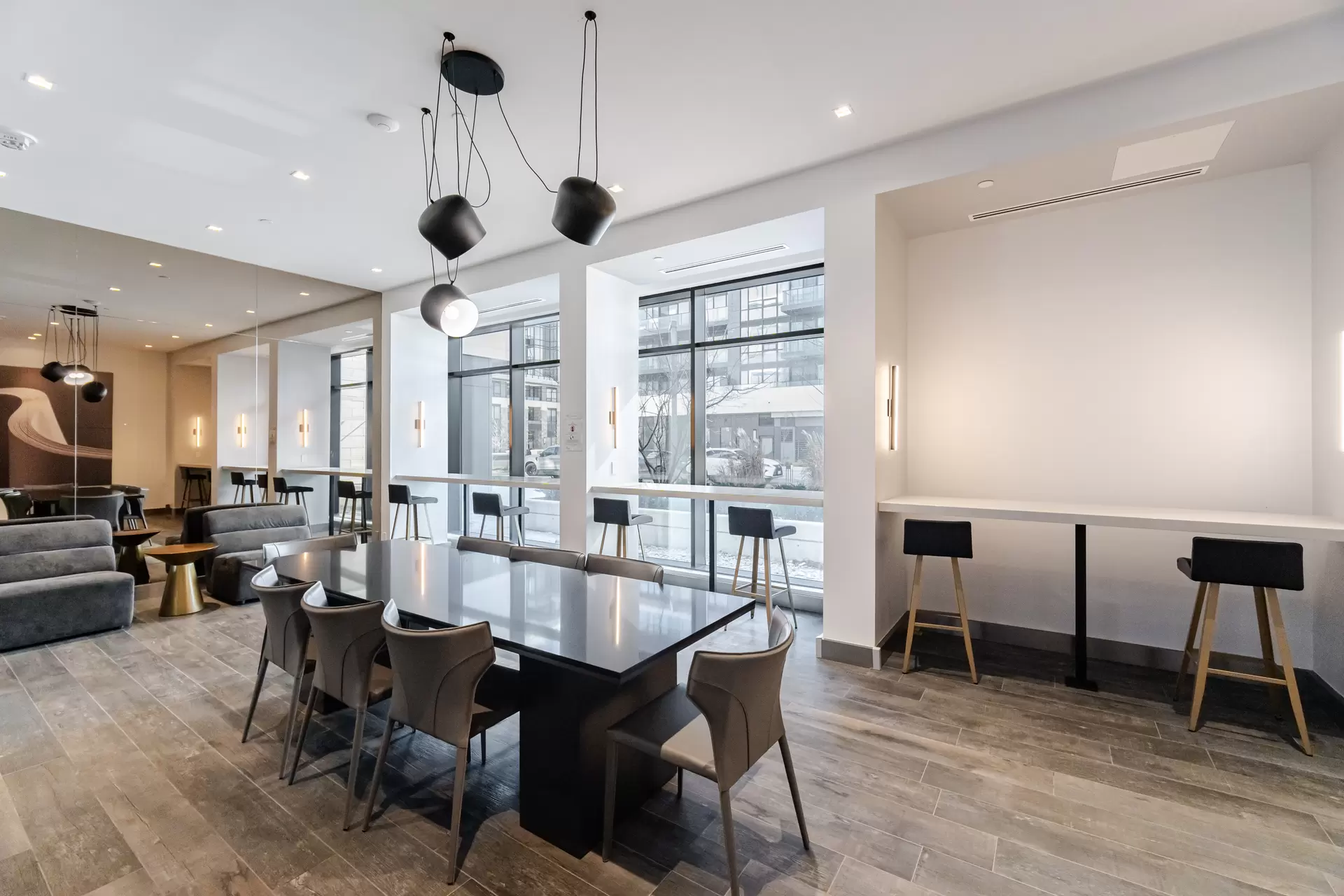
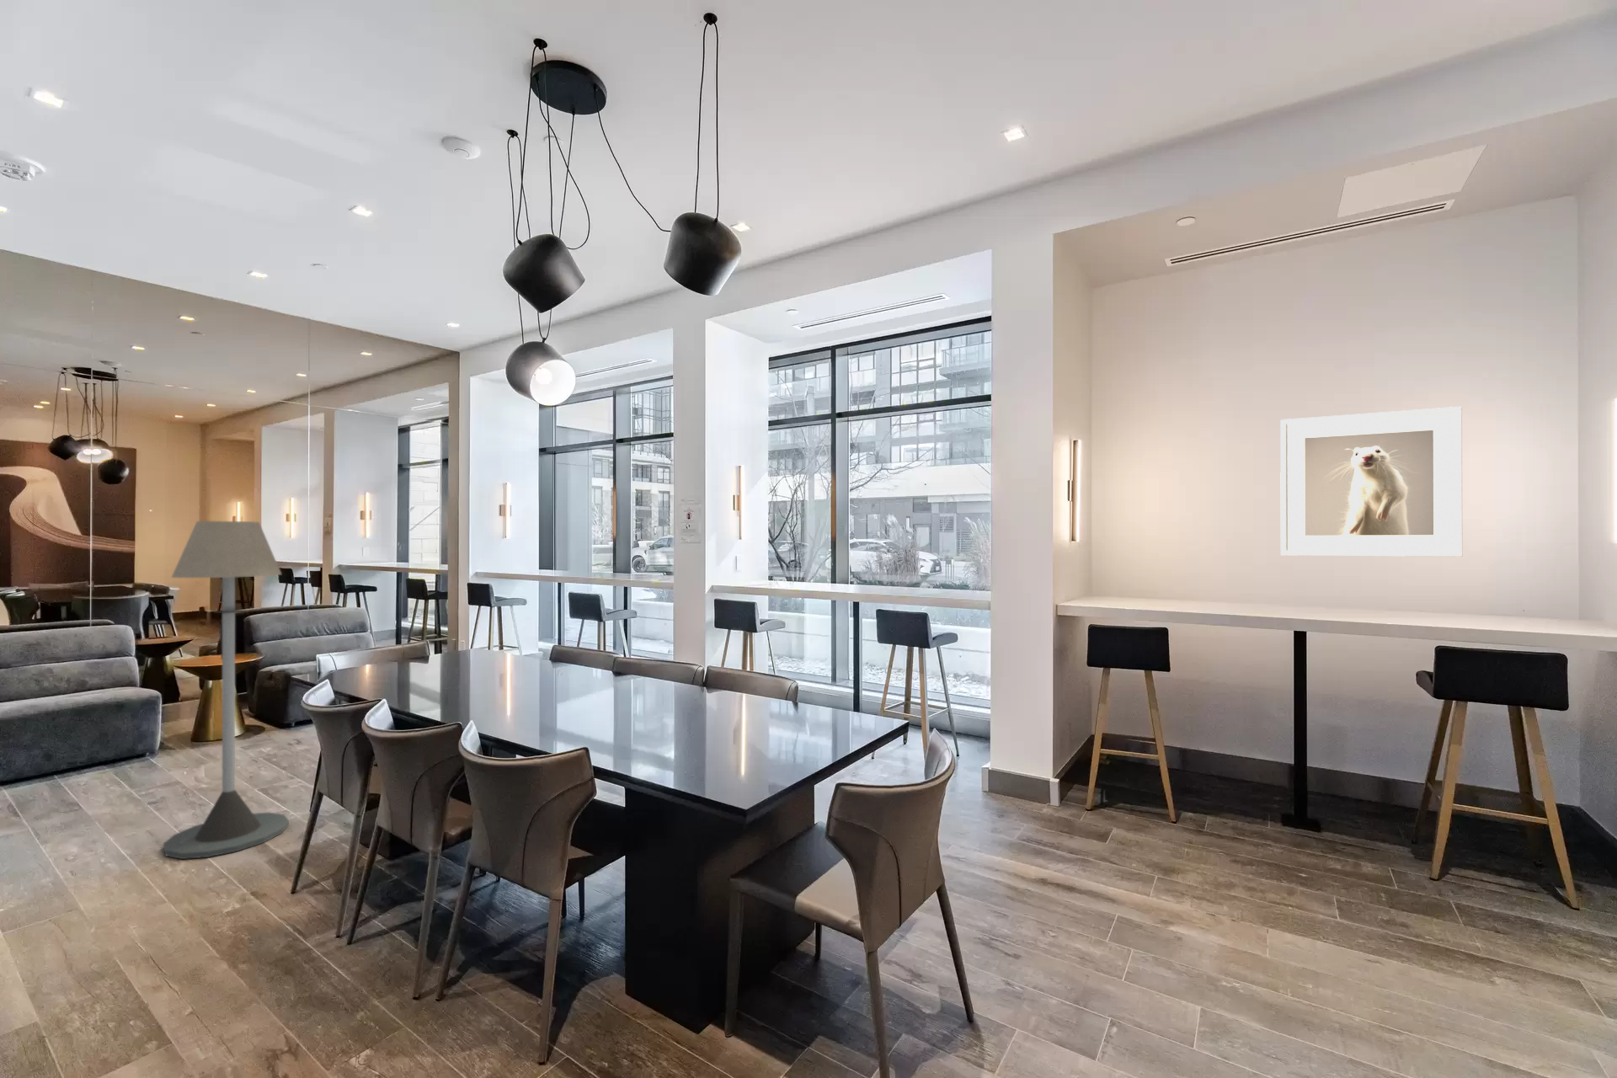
+ floor lamp (229, 679)
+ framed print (1366, 484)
